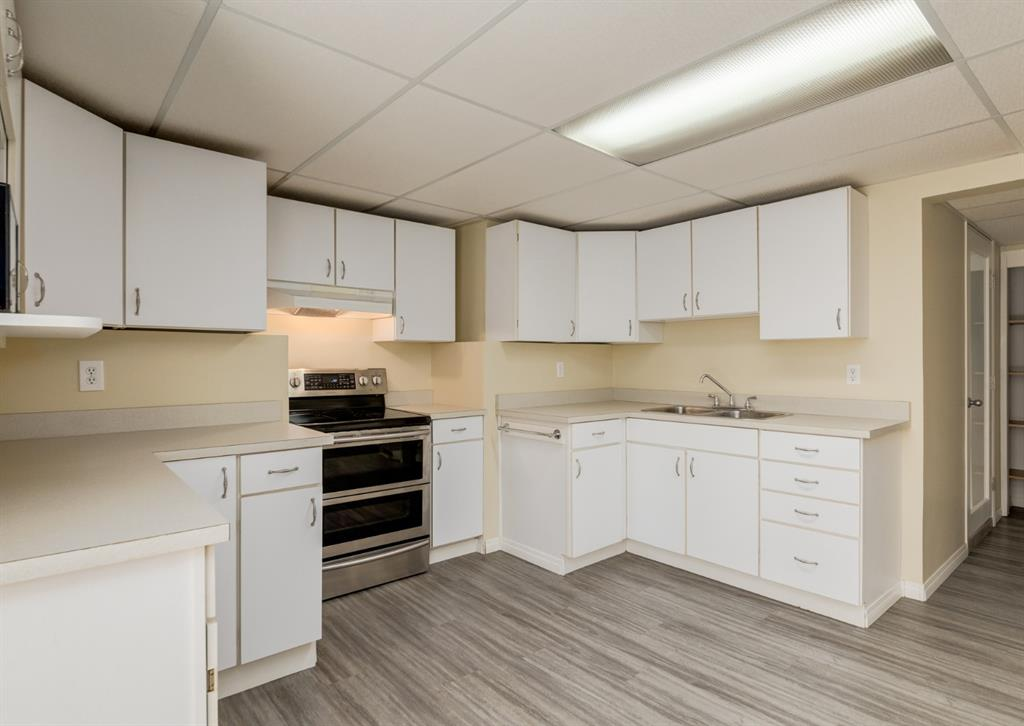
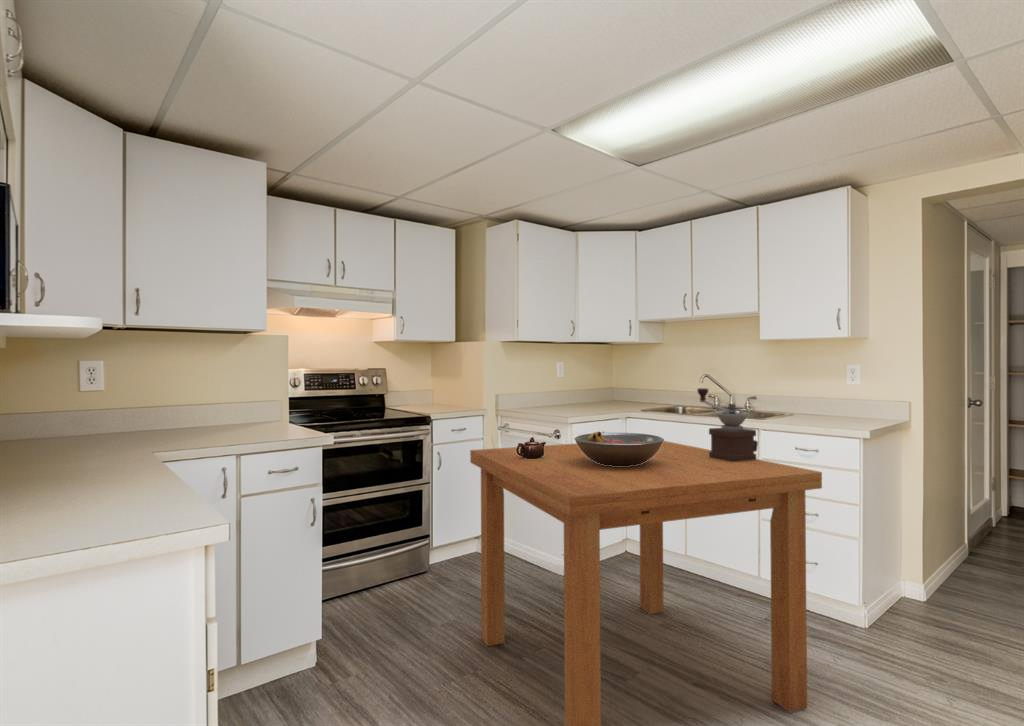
+ fruit bowl (618, 446)
+ teapot (531, 446)
+ dining table (640, 564)
+ coffee grinder (724, 422)
